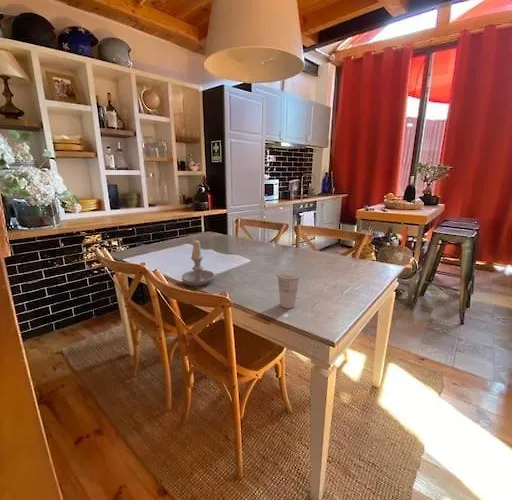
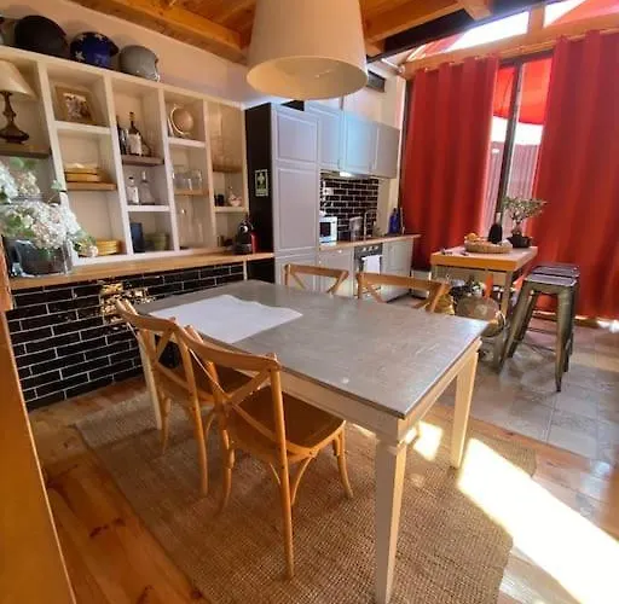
- candle (197, 260)
- cup (288, 289)
